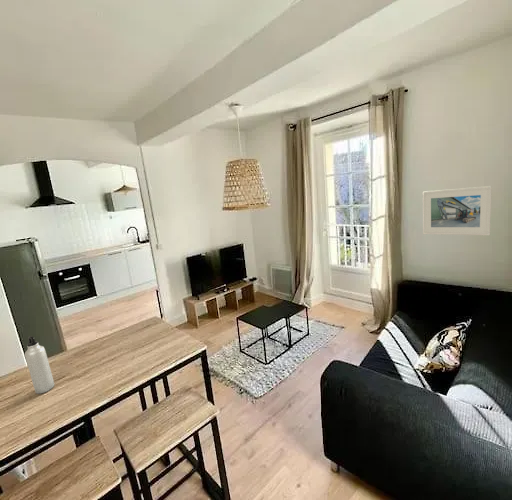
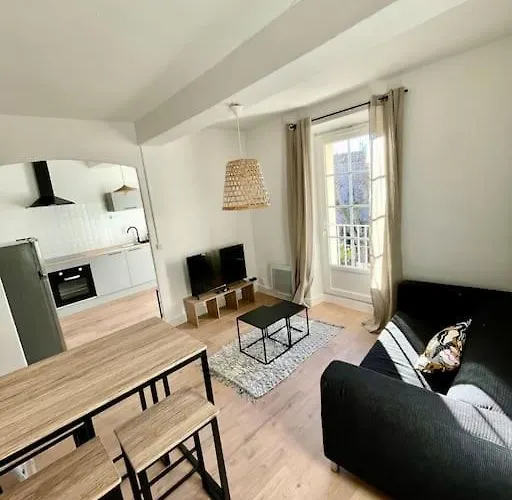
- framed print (454, 212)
- water bottle (38, 363)
